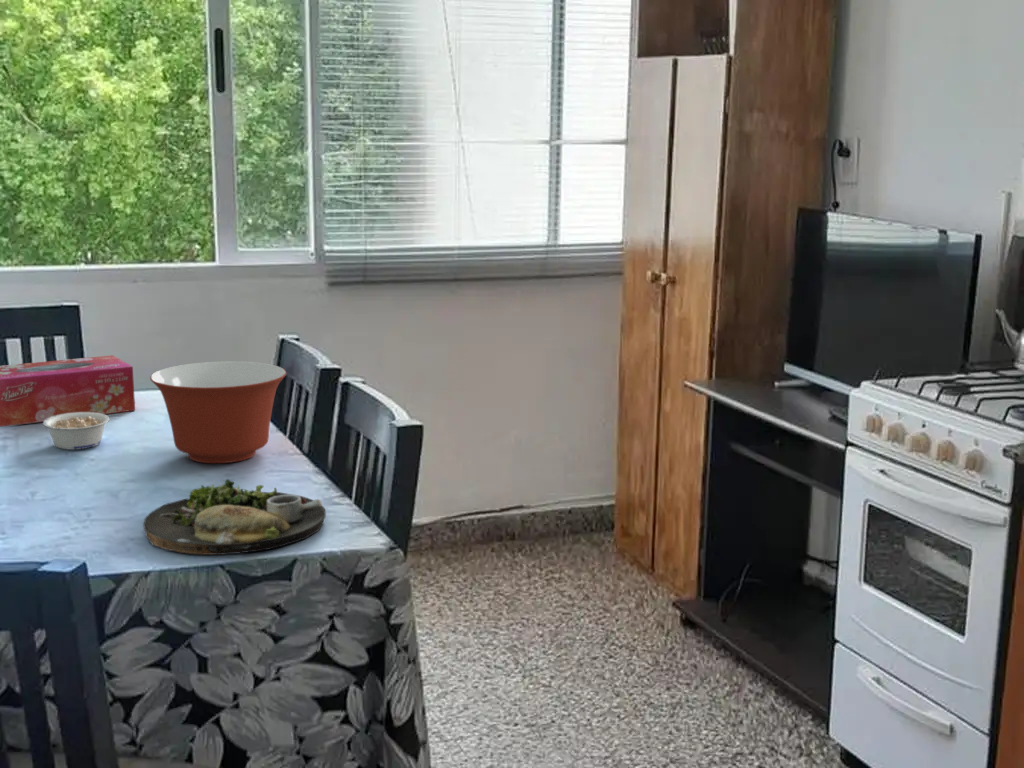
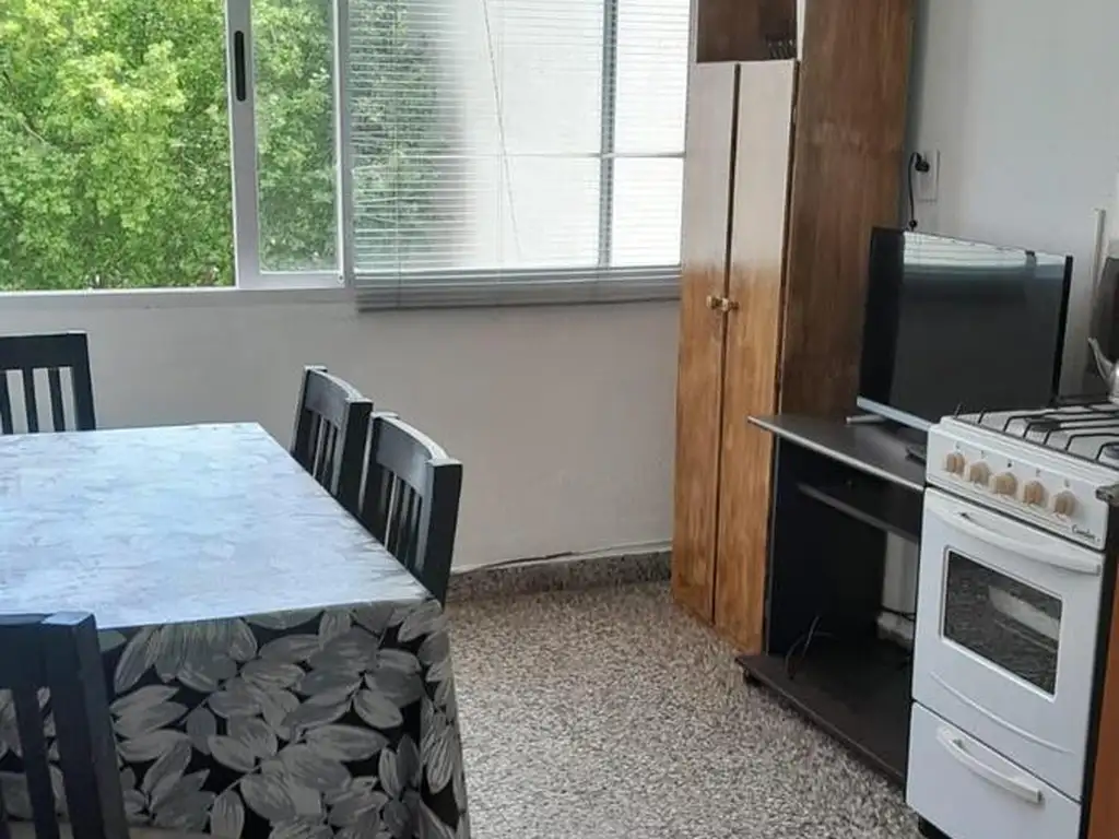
- mixing bowl (220, 414)
- tissue box (56, 389)
- dinner plate (235, 506)
- legume (77, 430)
